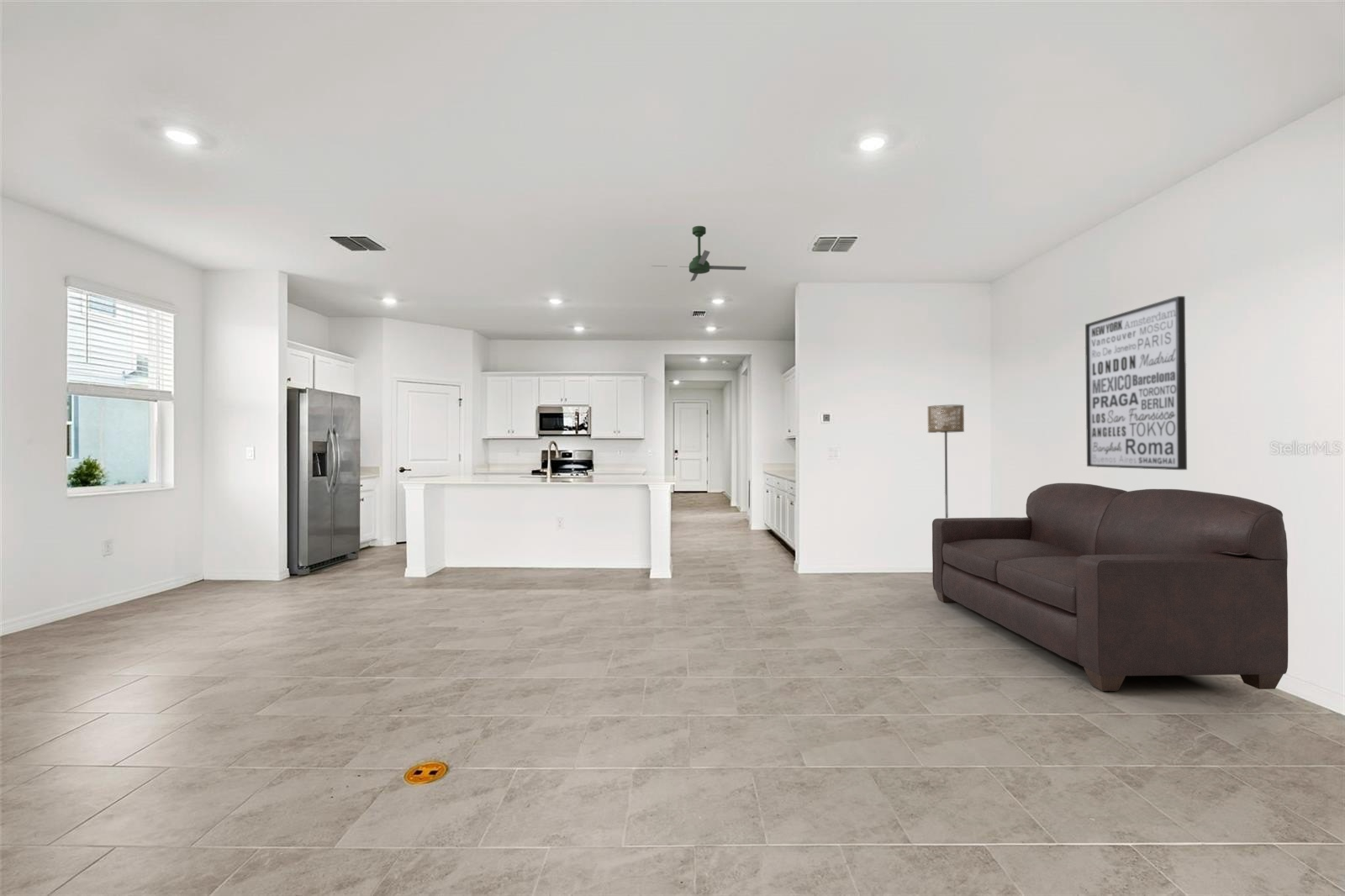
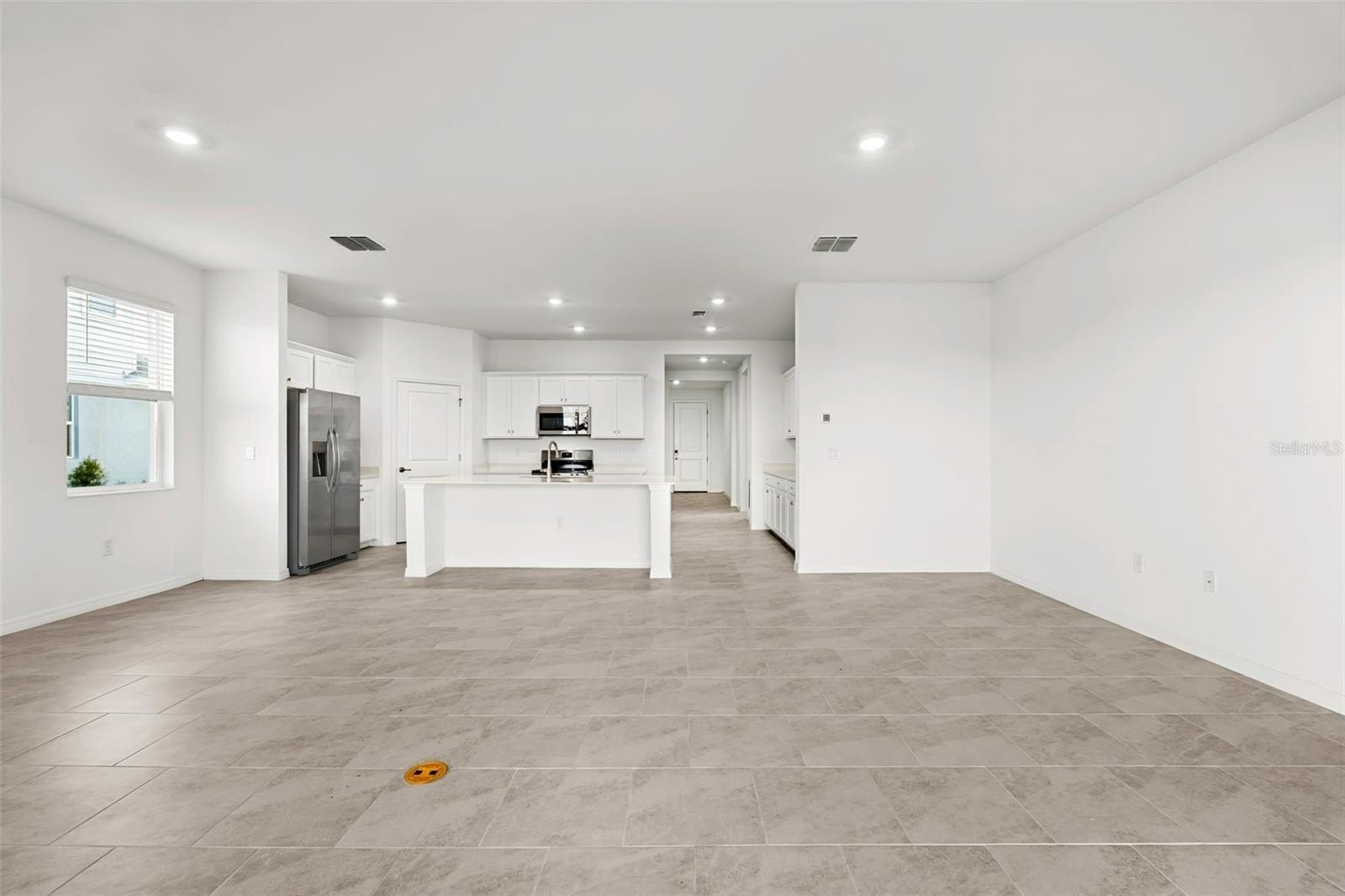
- ceiling fan (699, 250)
- floor lamp (946, 490)
- sofa (1066, 560)
- wall art (1131, 389)
